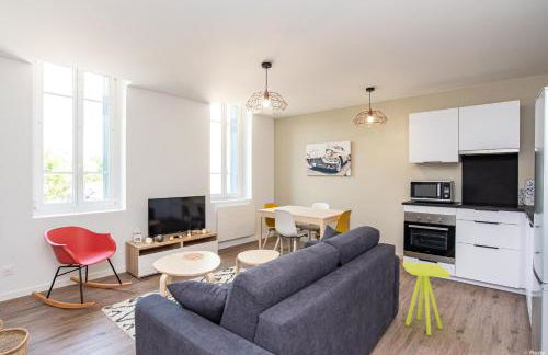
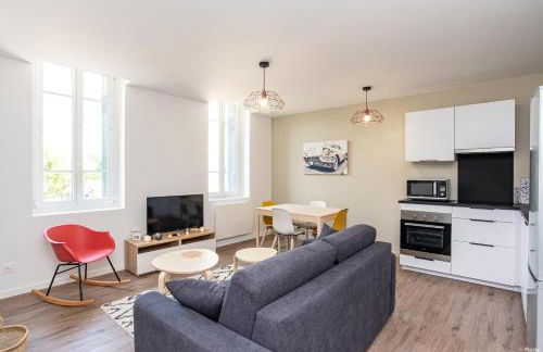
- side table (425, 297)
